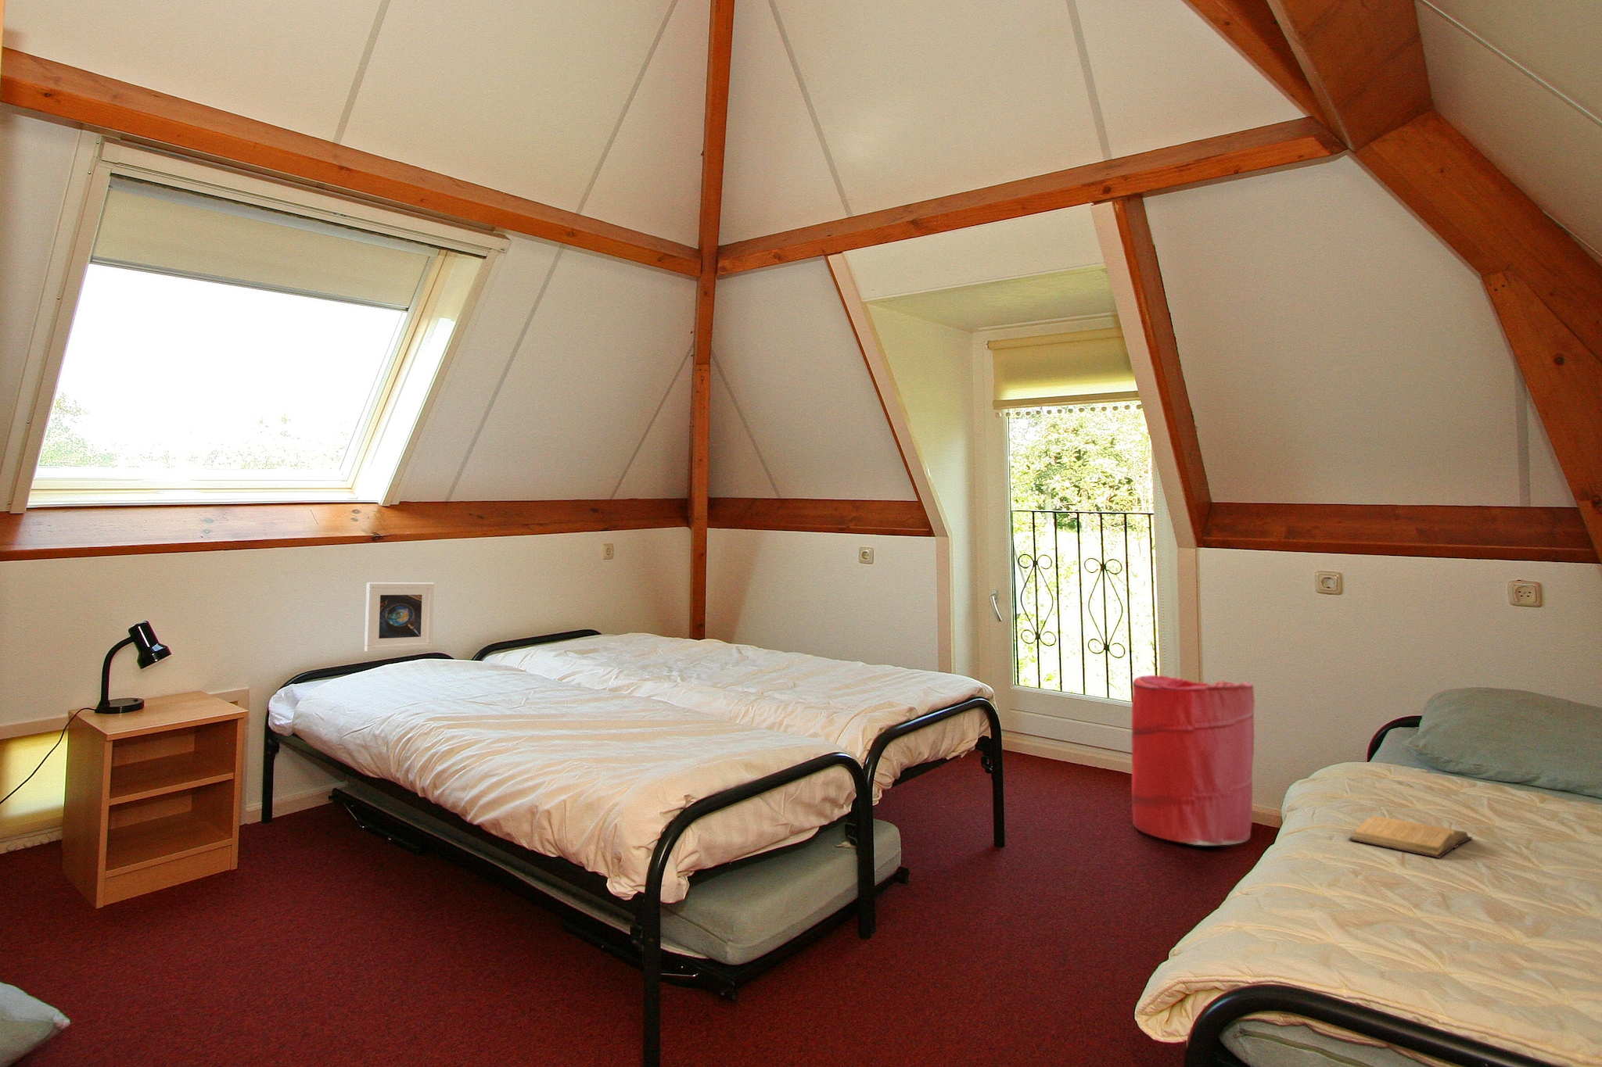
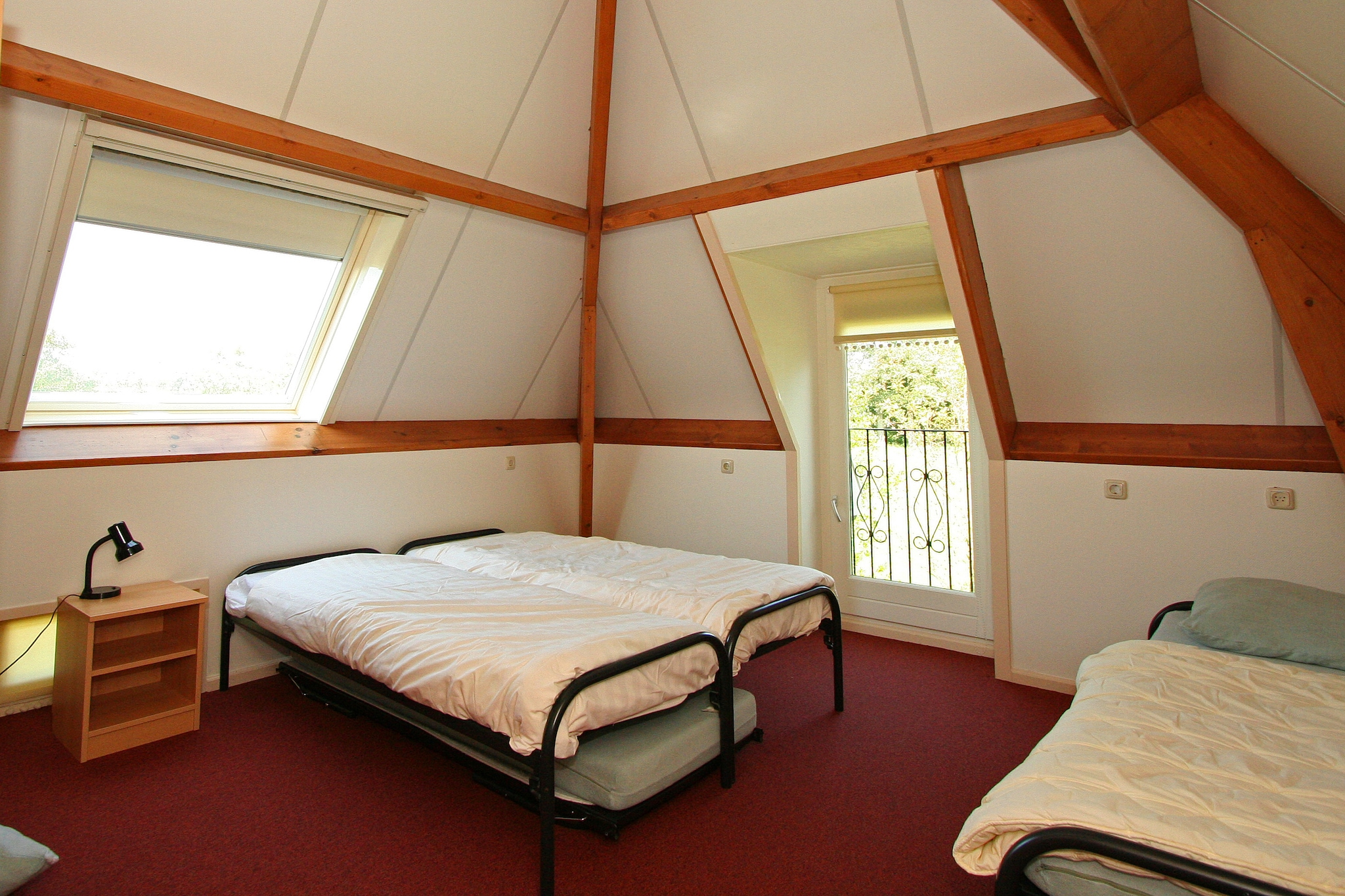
- book (1410, 831)
- laundry hamper (1191, 751)
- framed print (400, 616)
